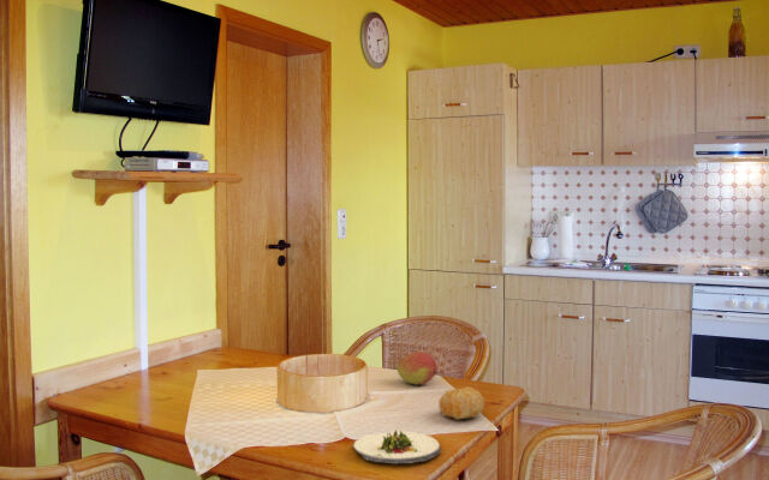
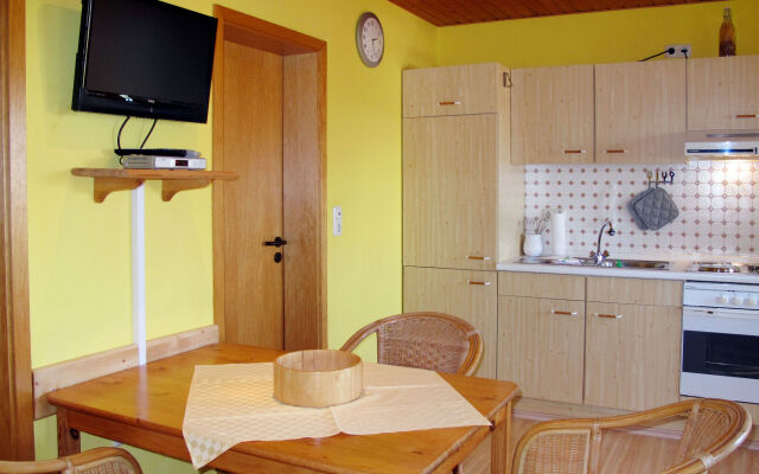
- fruit (461, 402)
- salad plate (397, 440)
- fruit (417, 367)
